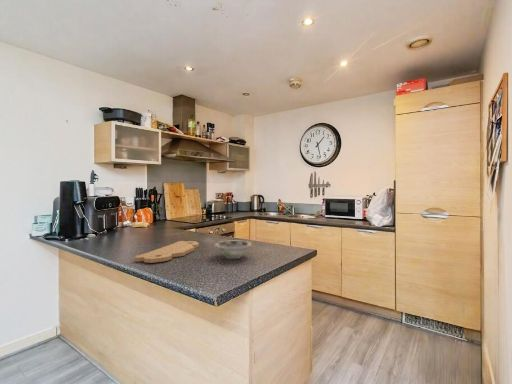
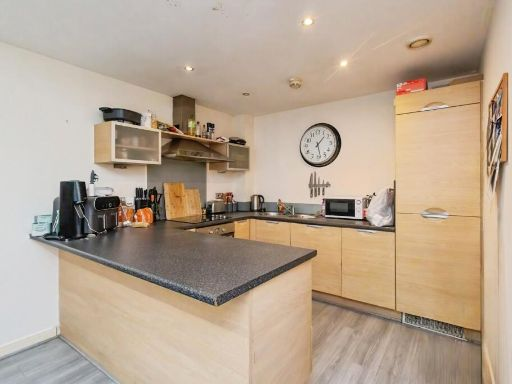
- cutting board (174, 250)
- bowl (228, 245)
